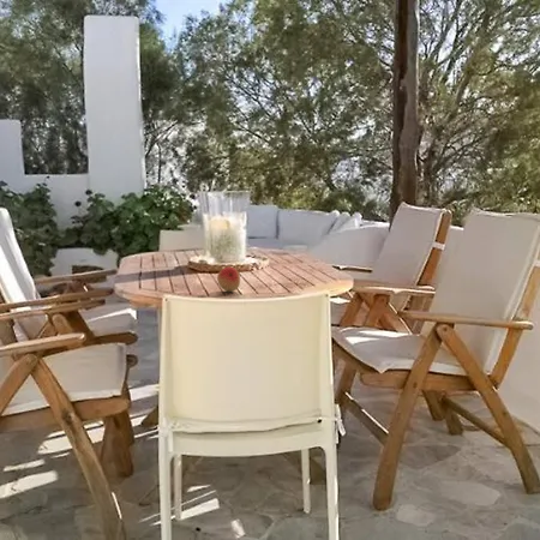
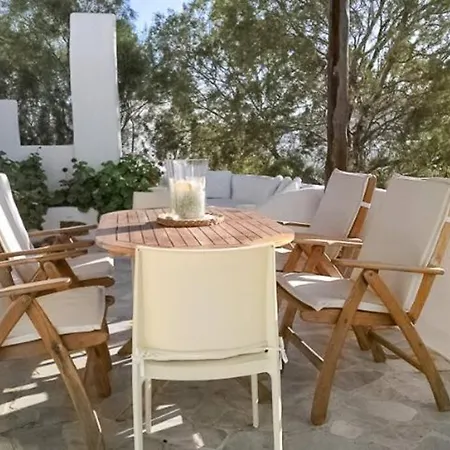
- fruit (228, 278)
